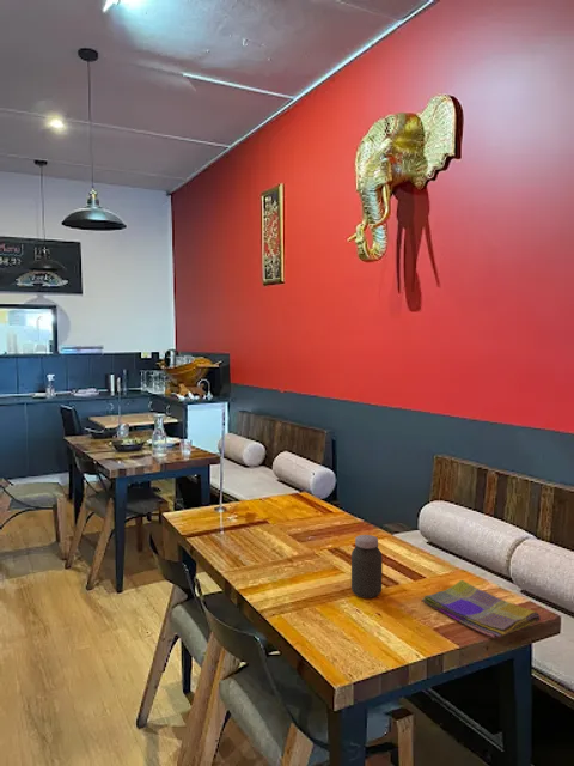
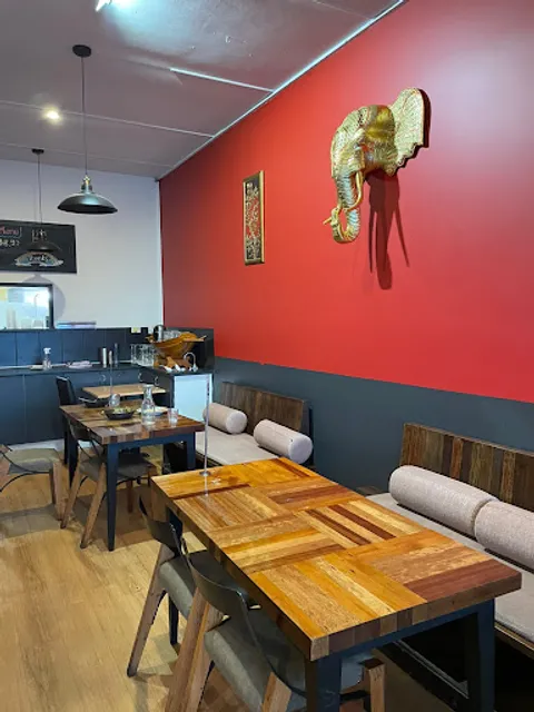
- dish towel (480, 607)
- jar (366, 565)
